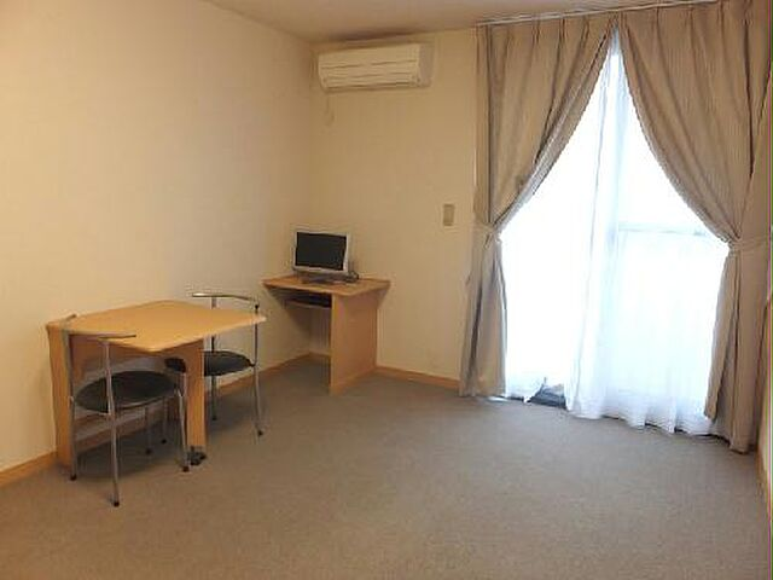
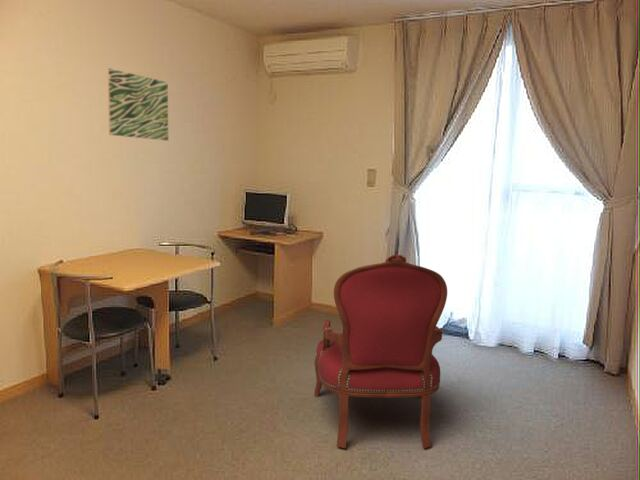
+ wall art (140, 107)
+ armchair (380, 335)
